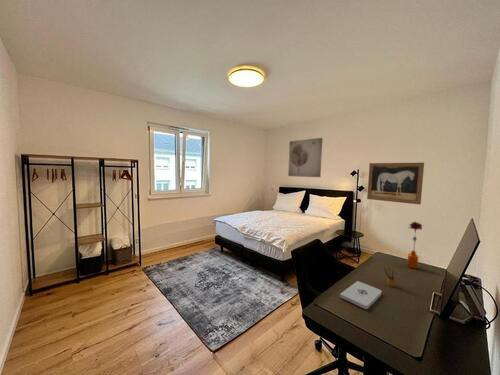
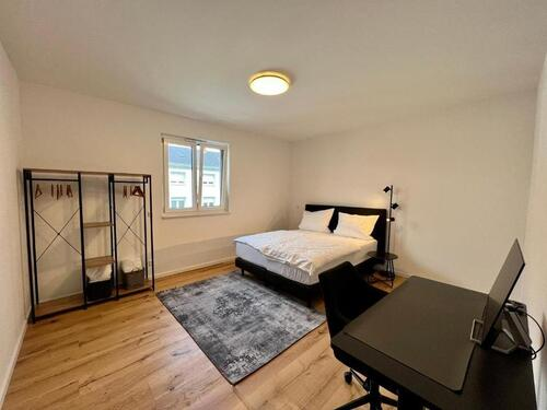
- wall art (393, 182)
- pencil box (391, 276)
- wall art (304, 158)
- flower (414, 244)
- notepad (361, 293)
